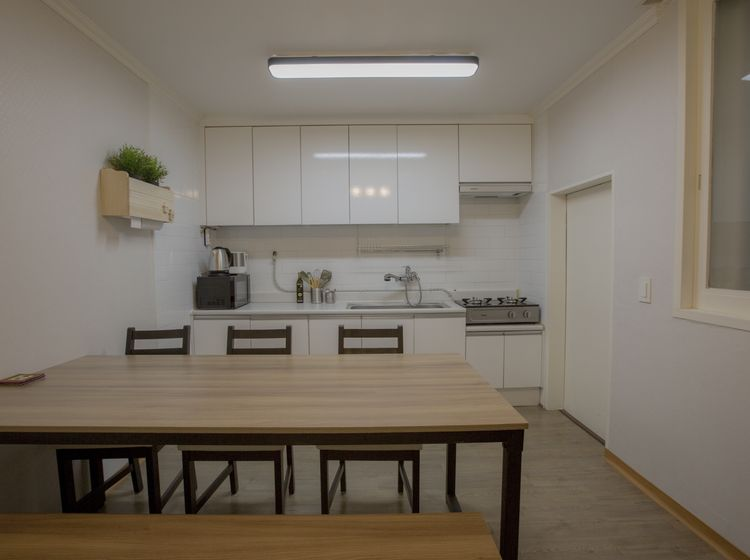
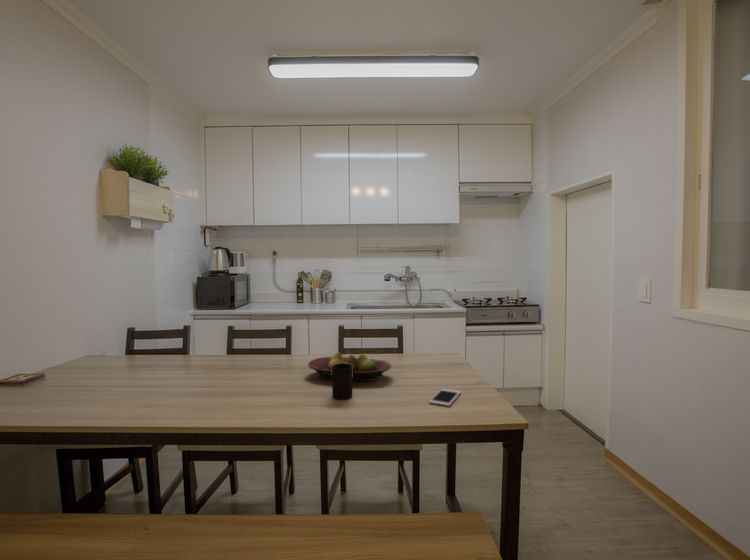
+ cup (342, 381)
+ fruit bowl (349, 363)
+ cell phone (445, 396)
